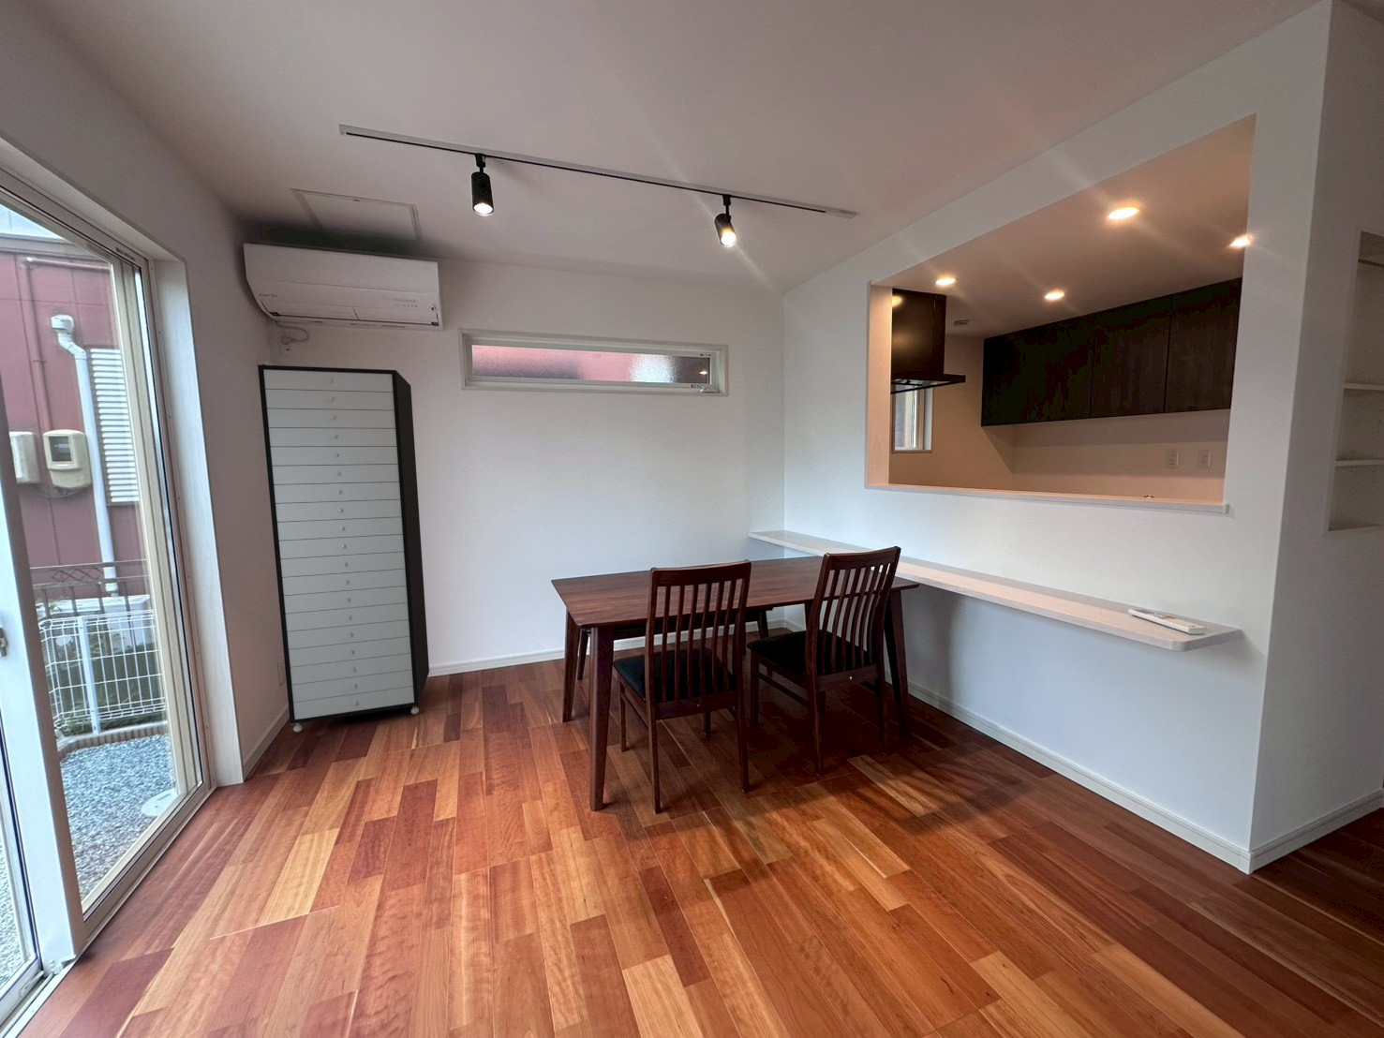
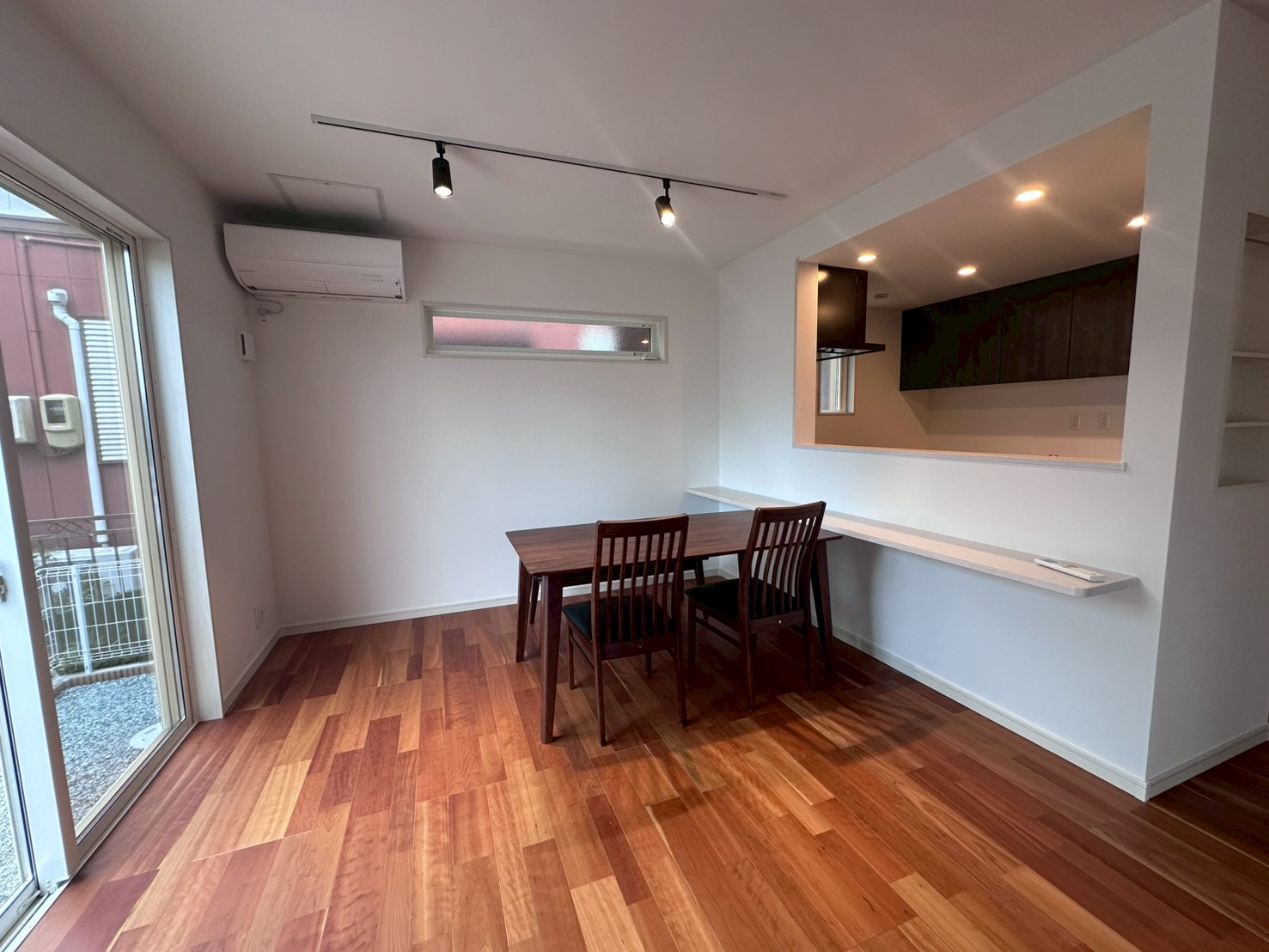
- storage cabinet (356, 544)
